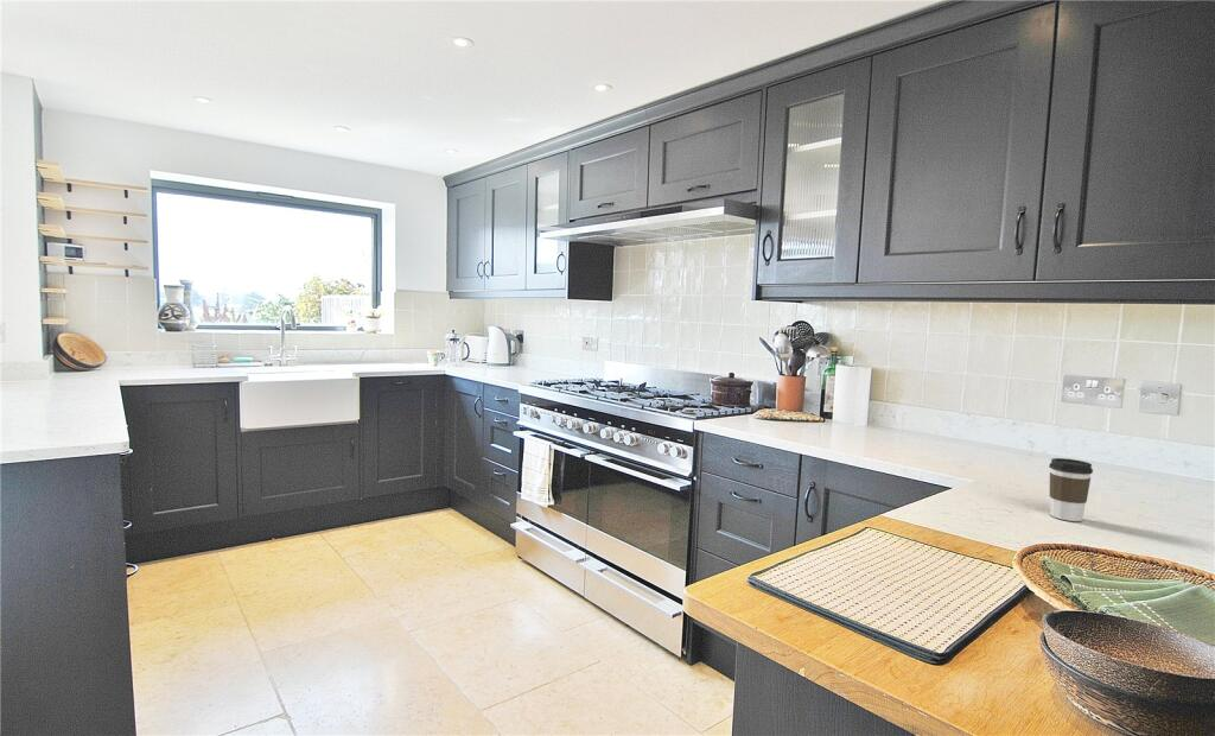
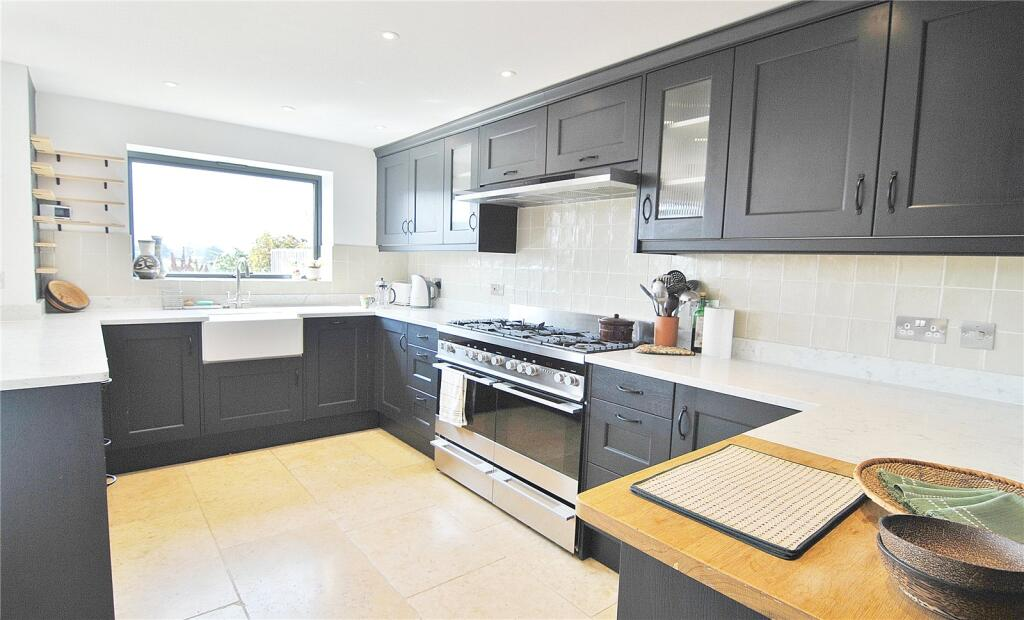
- coffee cup (1068, 489)
